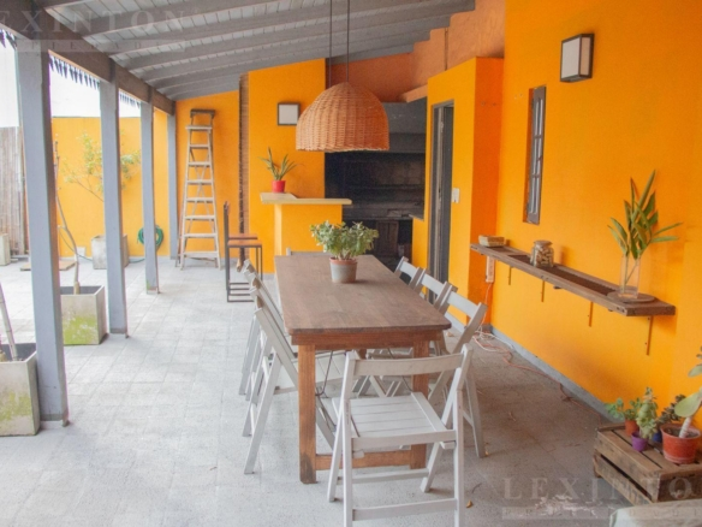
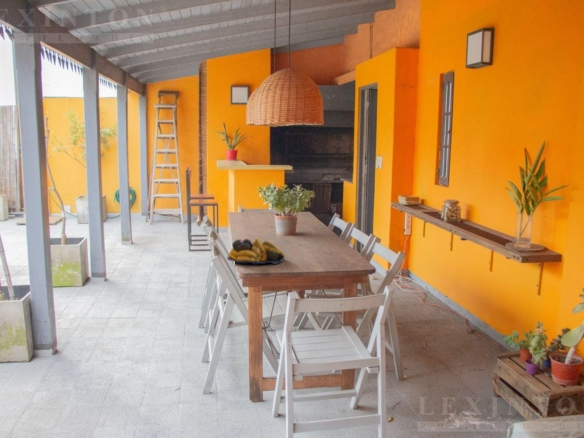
+ fruit bowl (255, 249)
